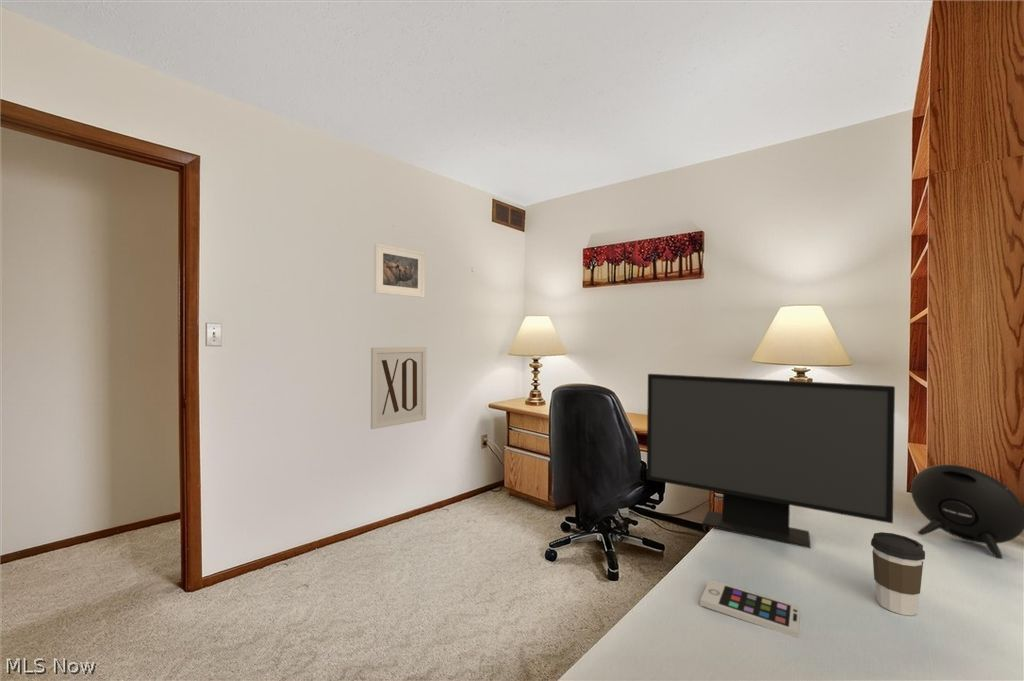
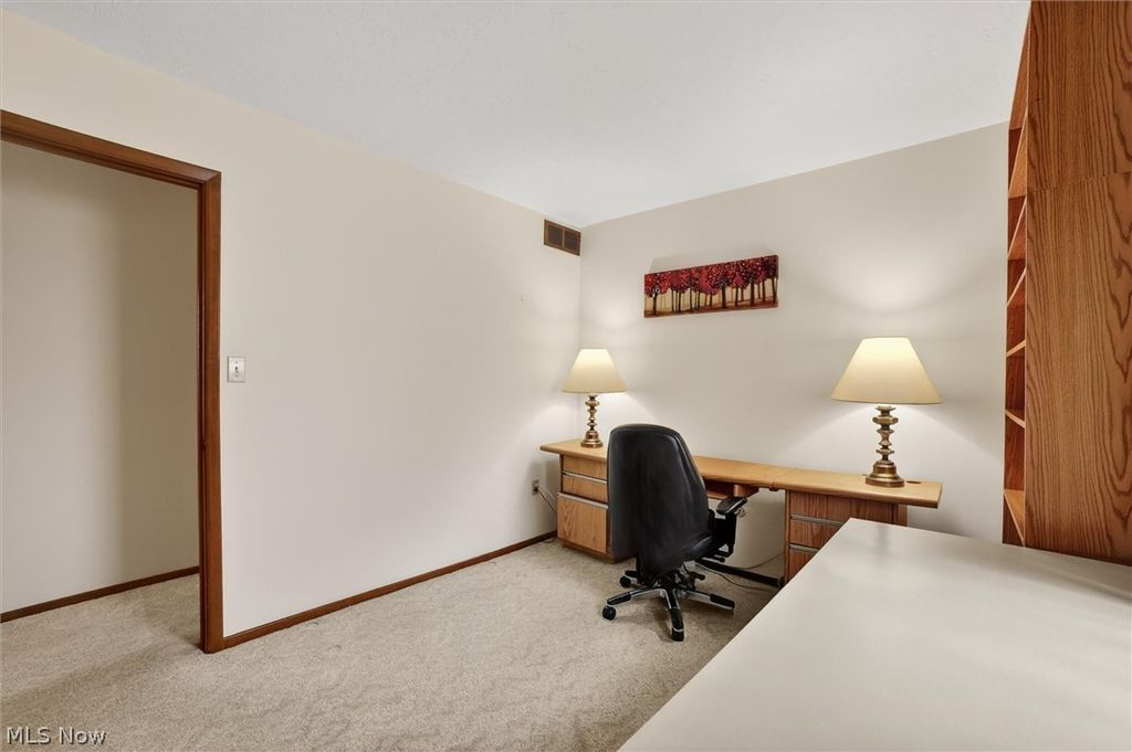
- speaker (964, 503)
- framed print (400, 271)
- smartphone (749, 605)
- wall art (400, 385)
- coffee cup (897, 573)
- computer monitor (755, 453)
